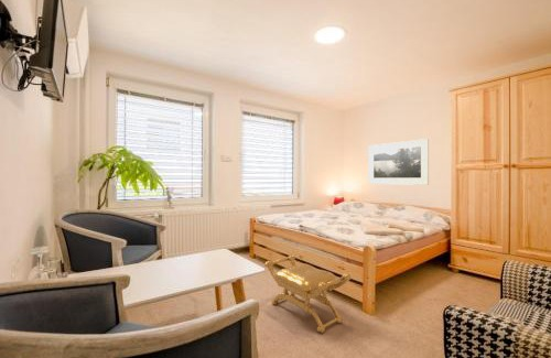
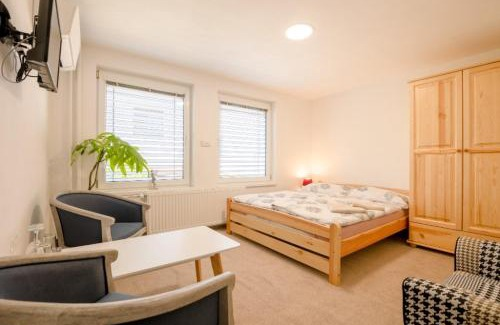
- stool (304, 289)
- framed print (396, 163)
